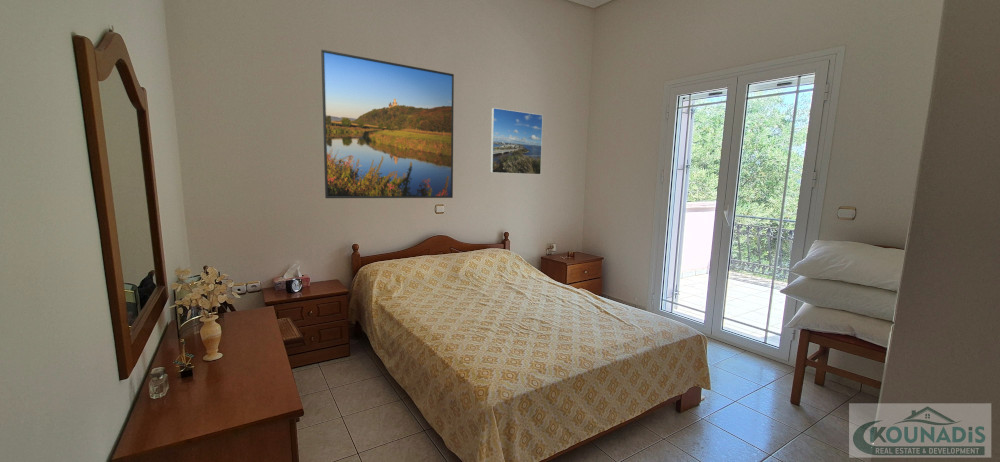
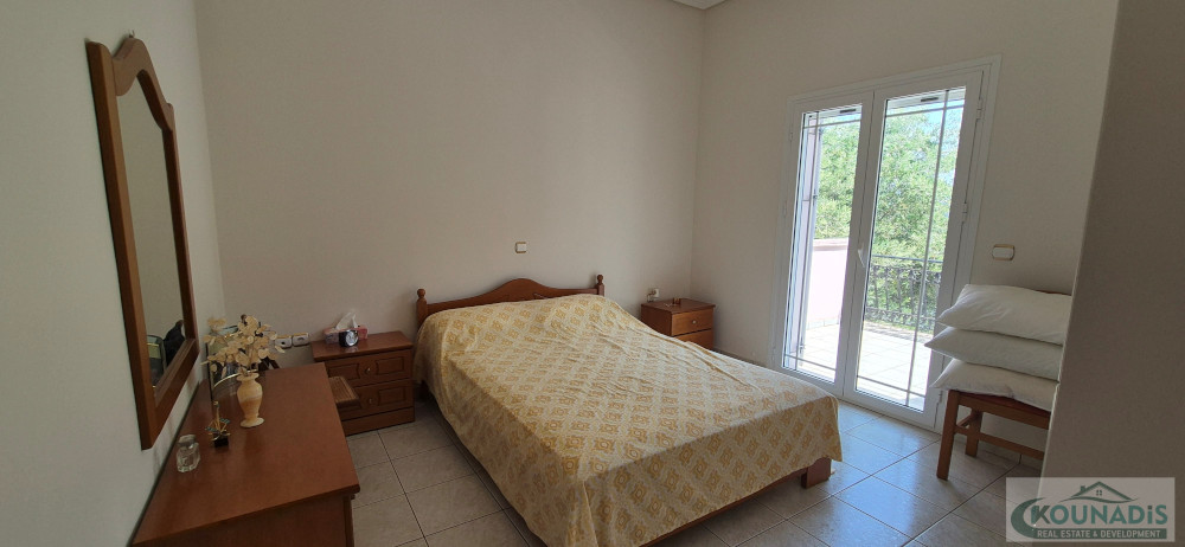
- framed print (393, 131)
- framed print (517, 143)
